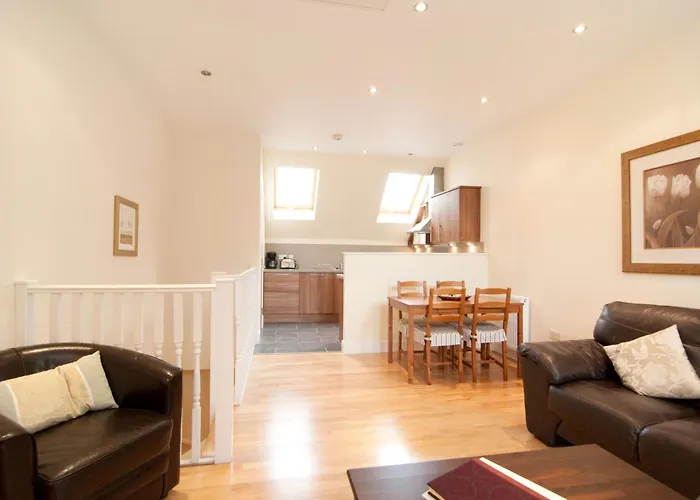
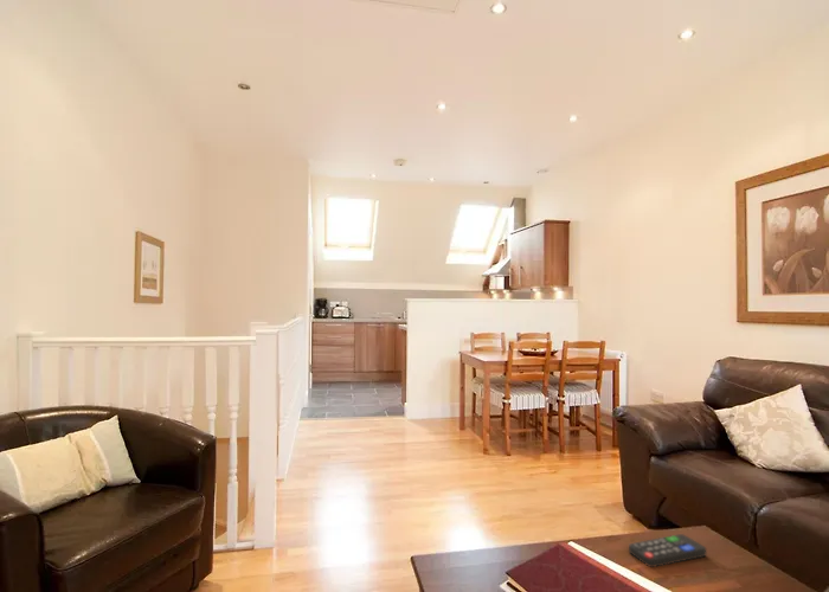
+ remote control (667, 548)
